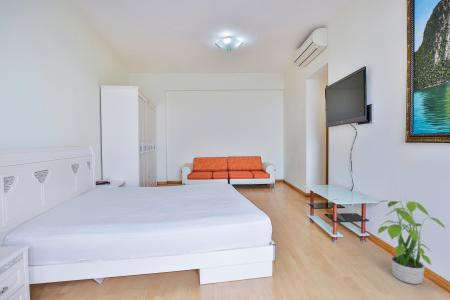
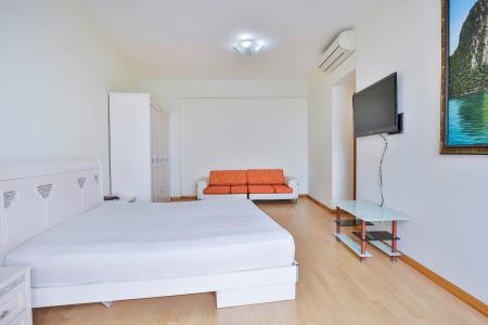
- potted plant (401, 237)
